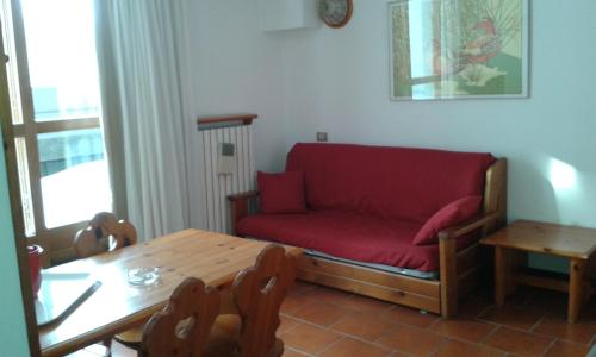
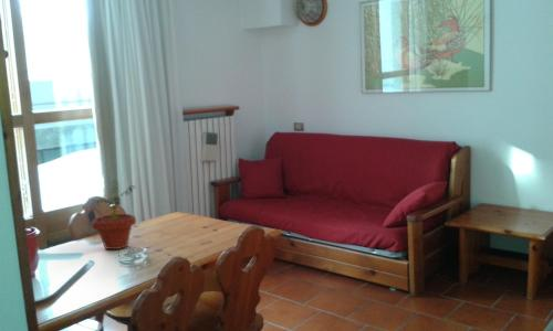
+ potted plant (114, 213)
